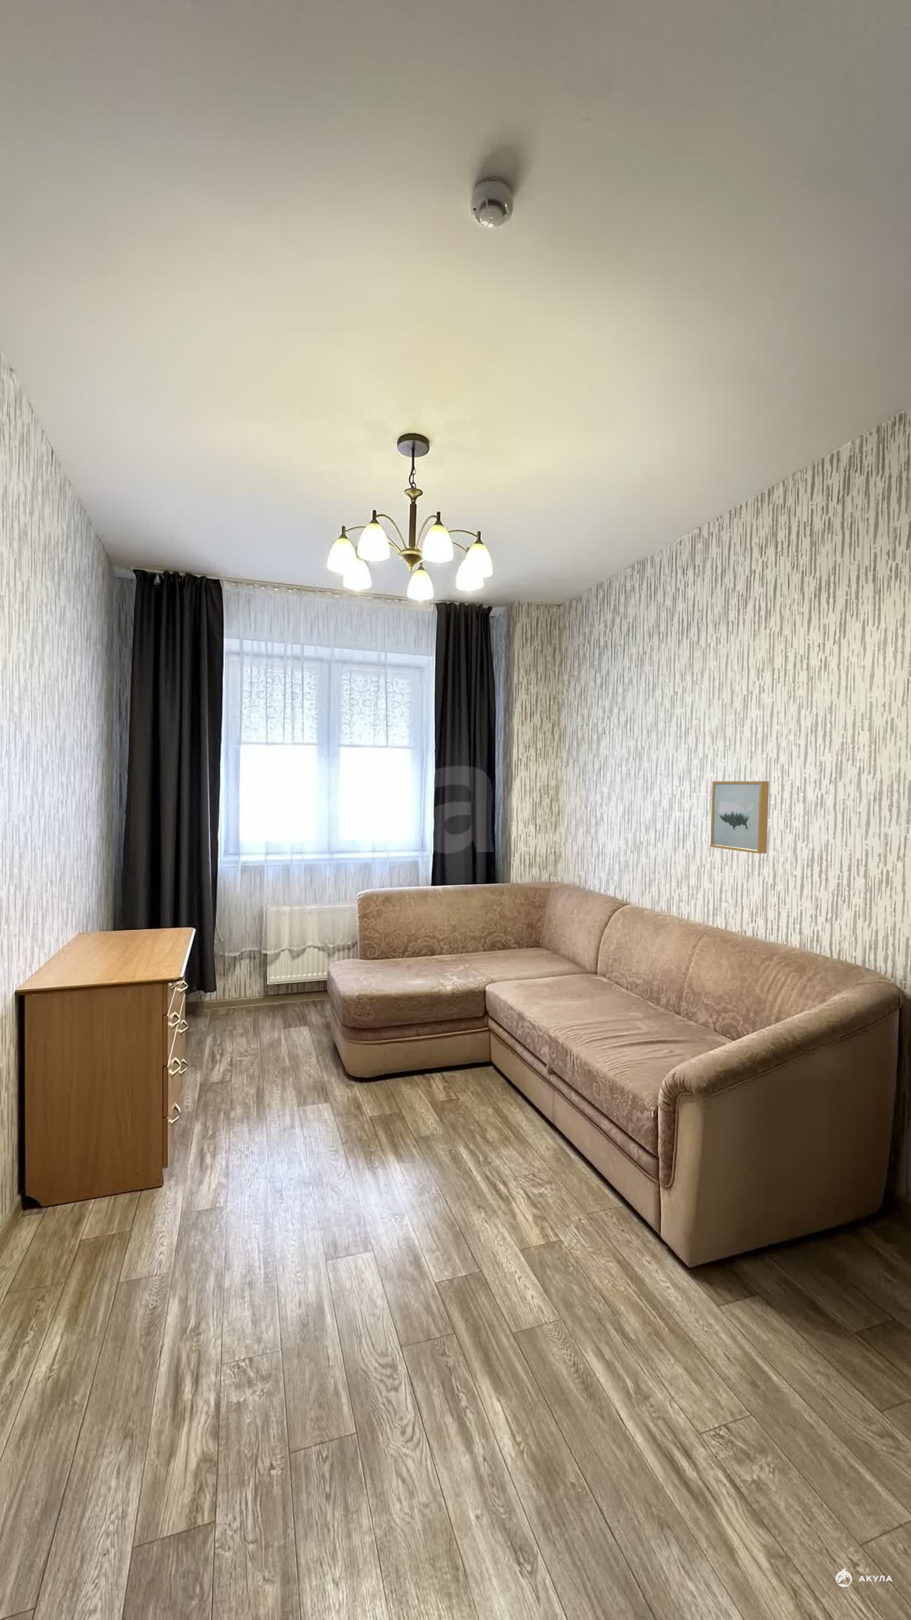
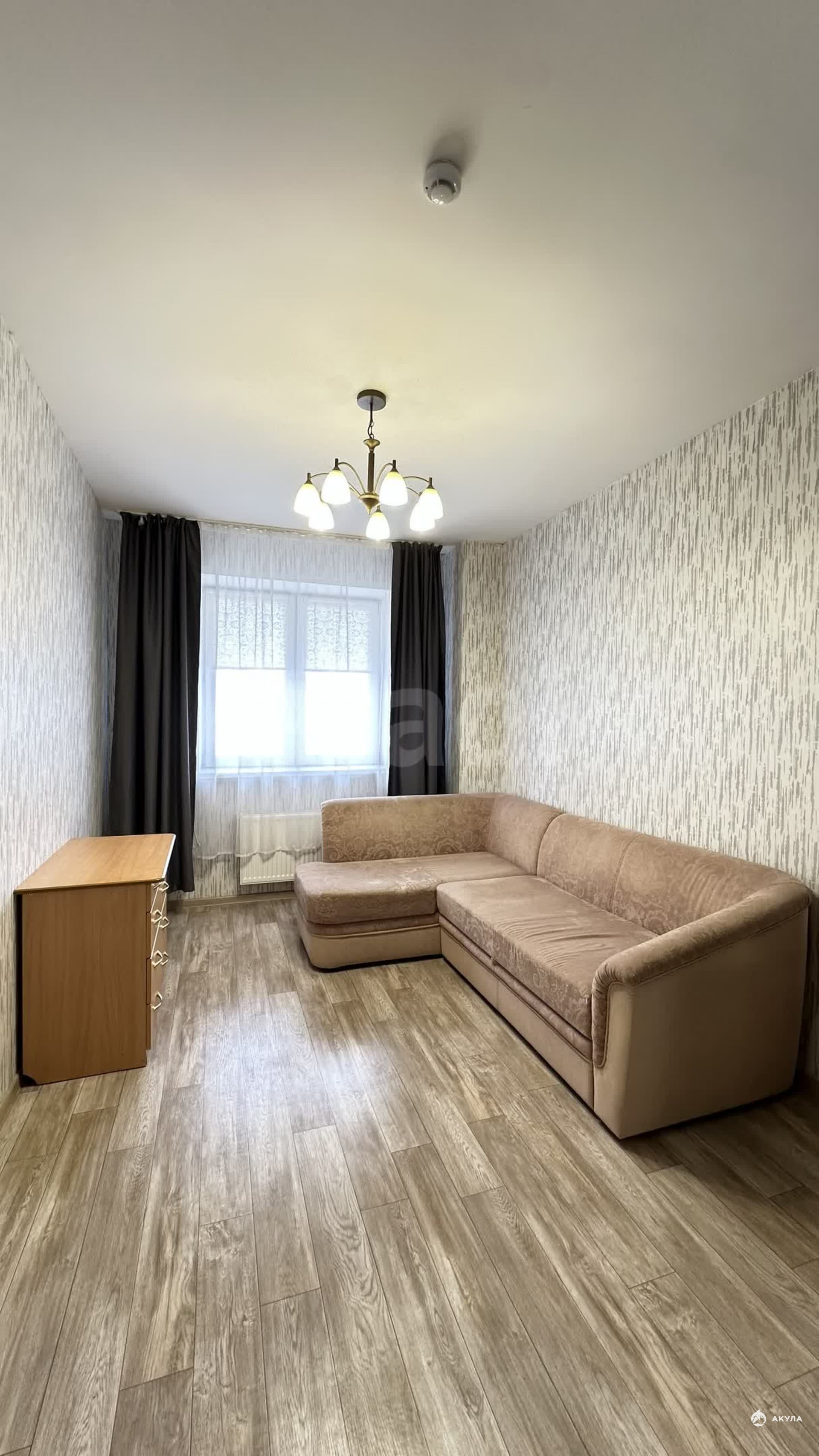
- wall art (737, 816)
